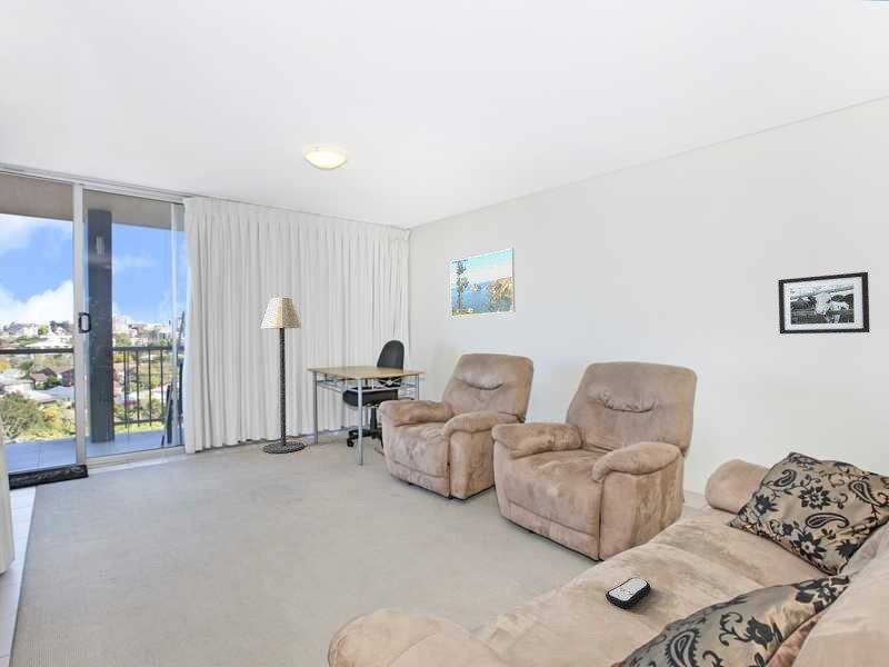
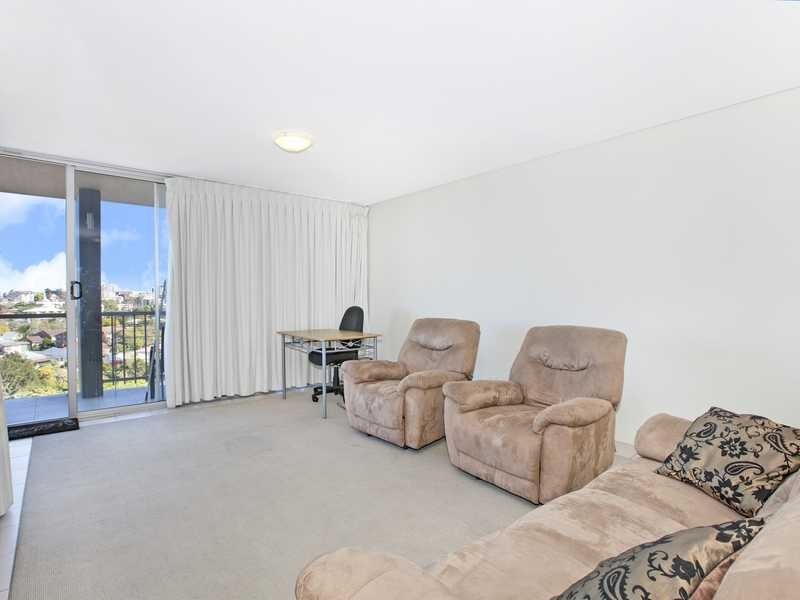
- floor lamp (282, 372)
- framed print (480, 285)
- picture frame (821, 305)
- remote control (629, 590)
